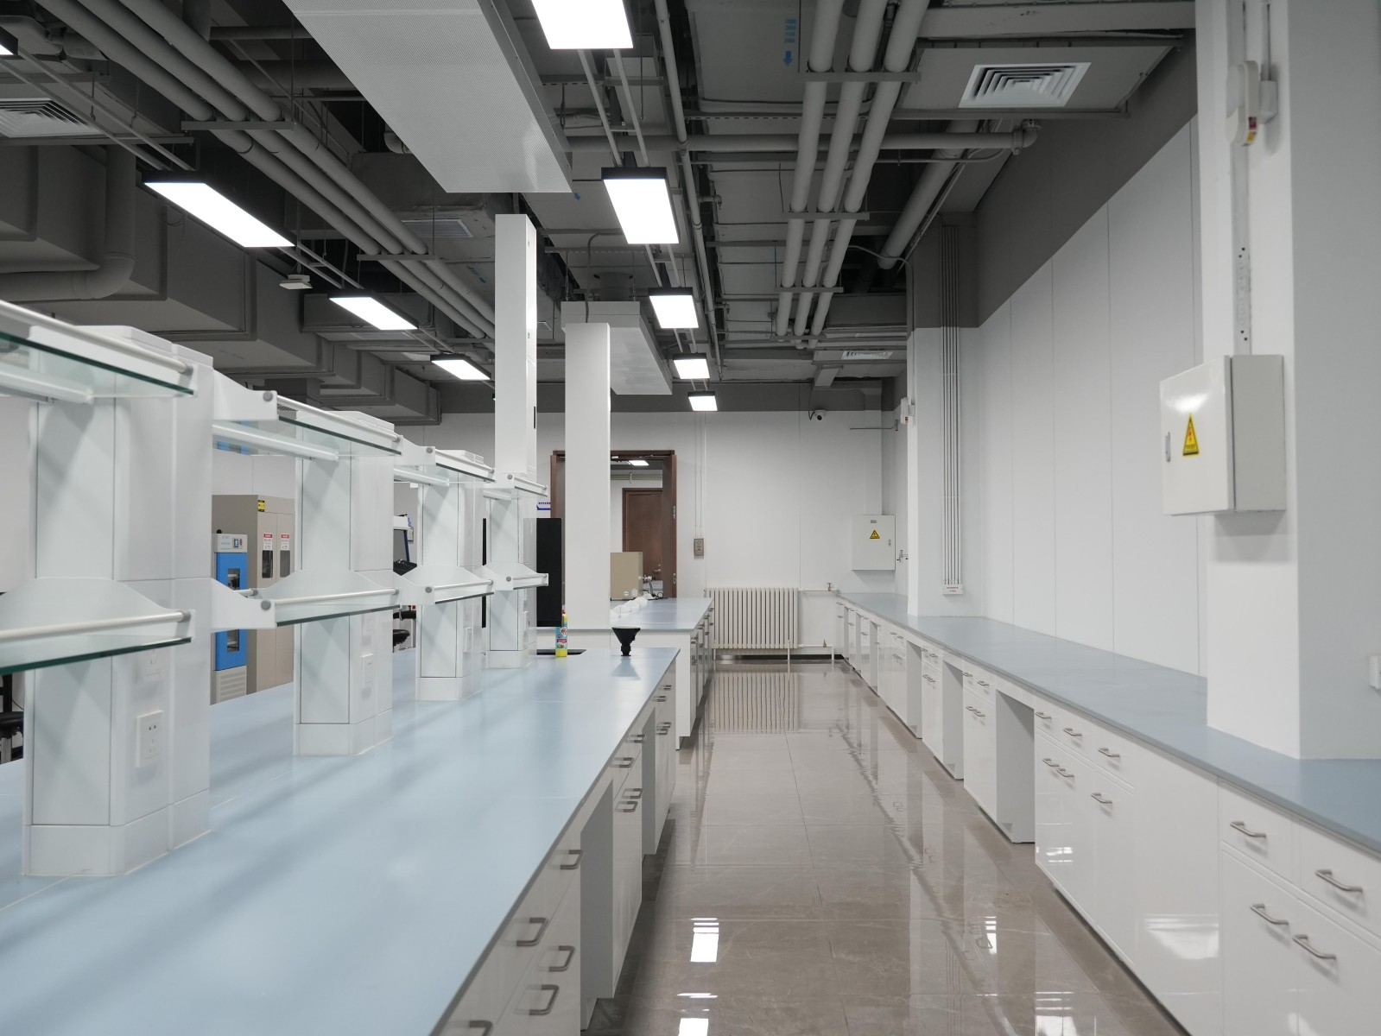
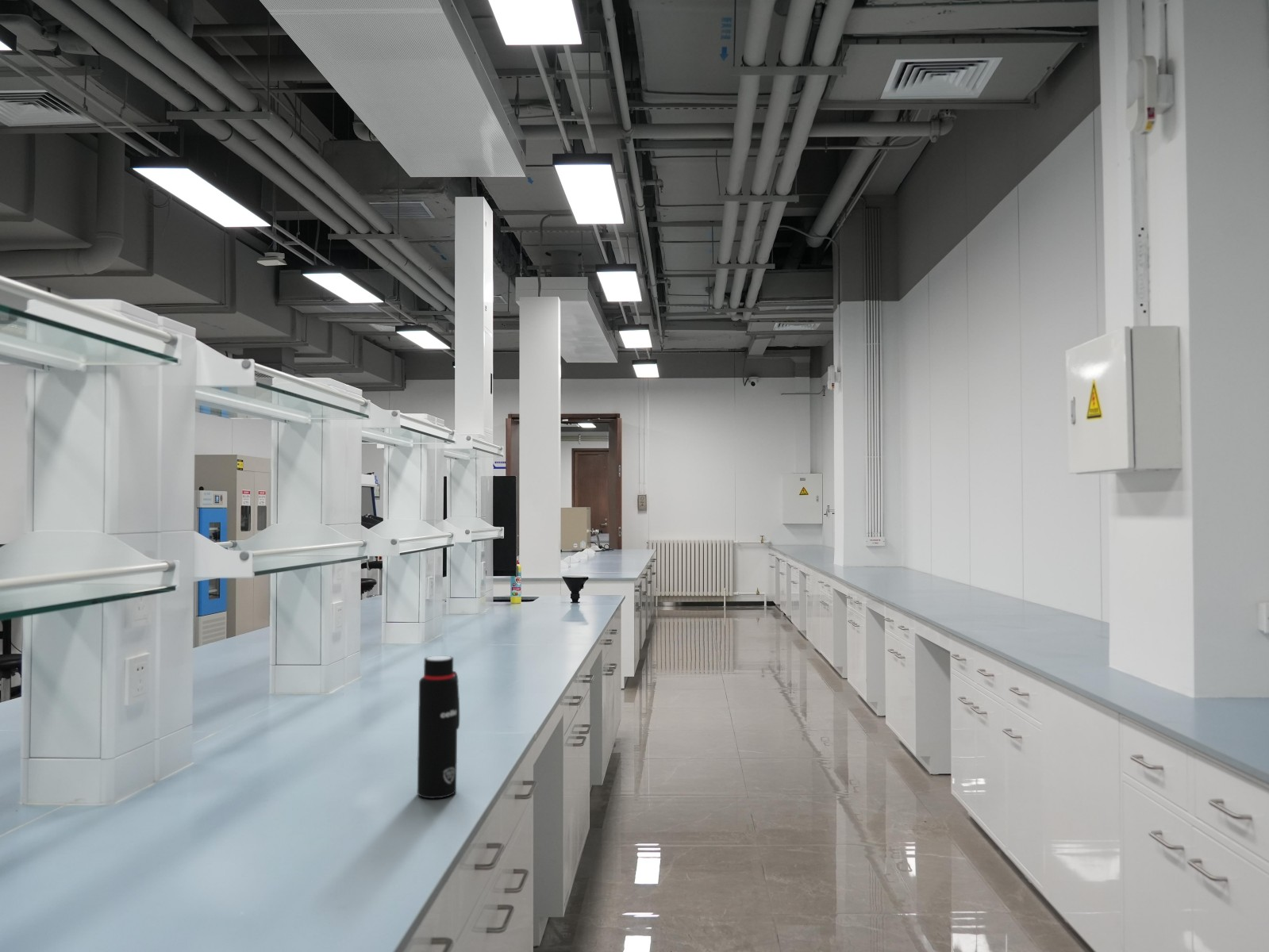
+ water bottle (440, 724)
